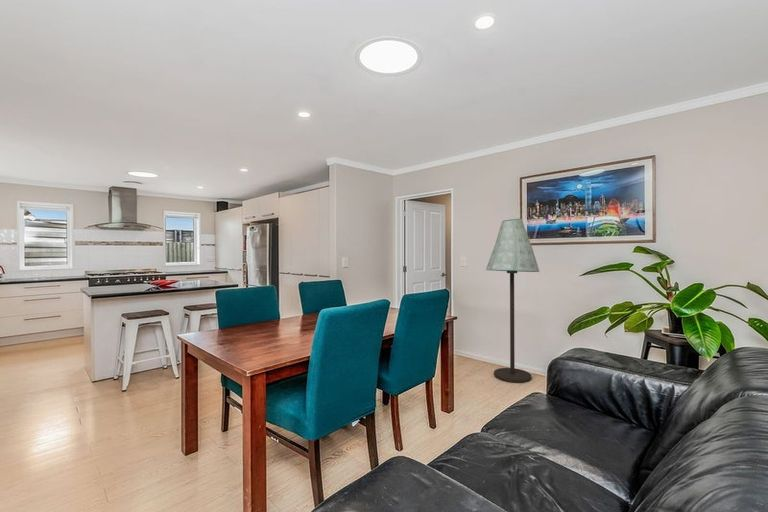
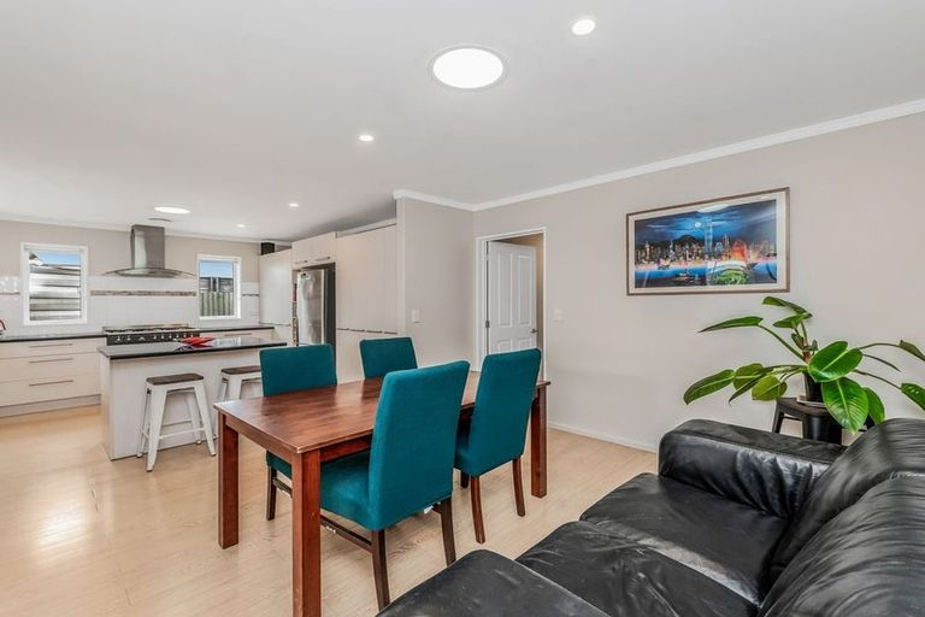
- floor lamp (512, 297)
